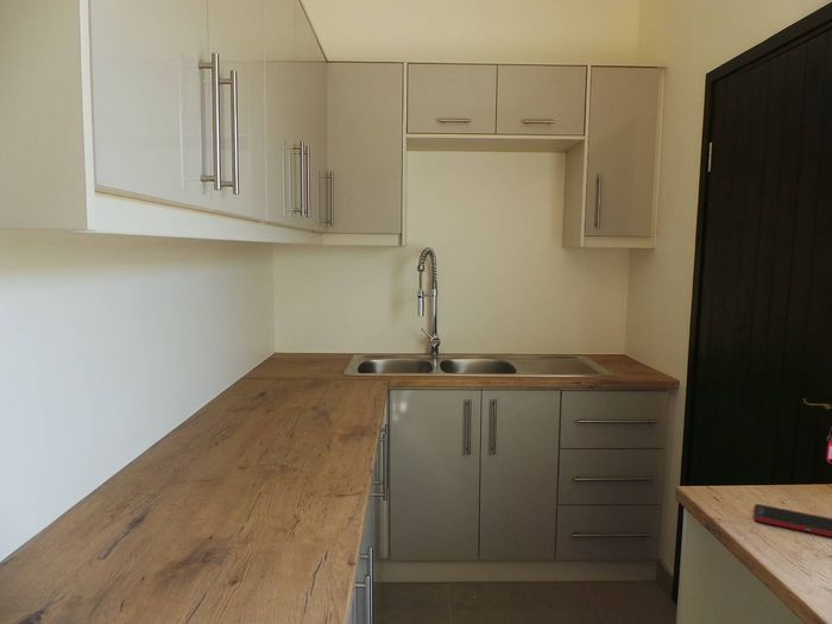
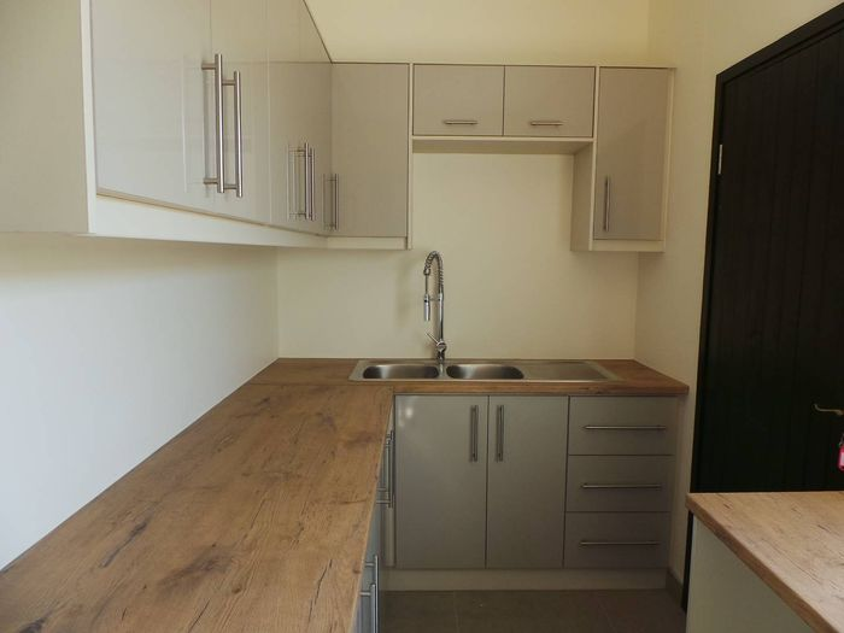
- cell phone (796, 521)
